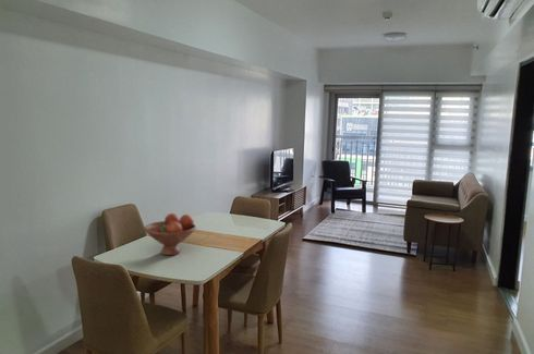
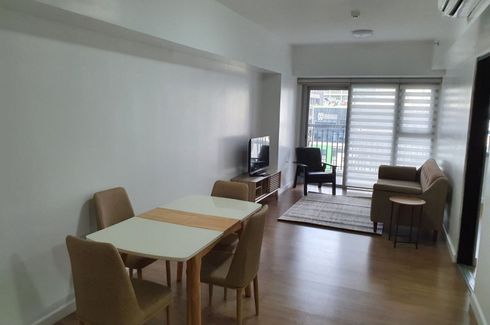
- fruit bowl (170, 234)
